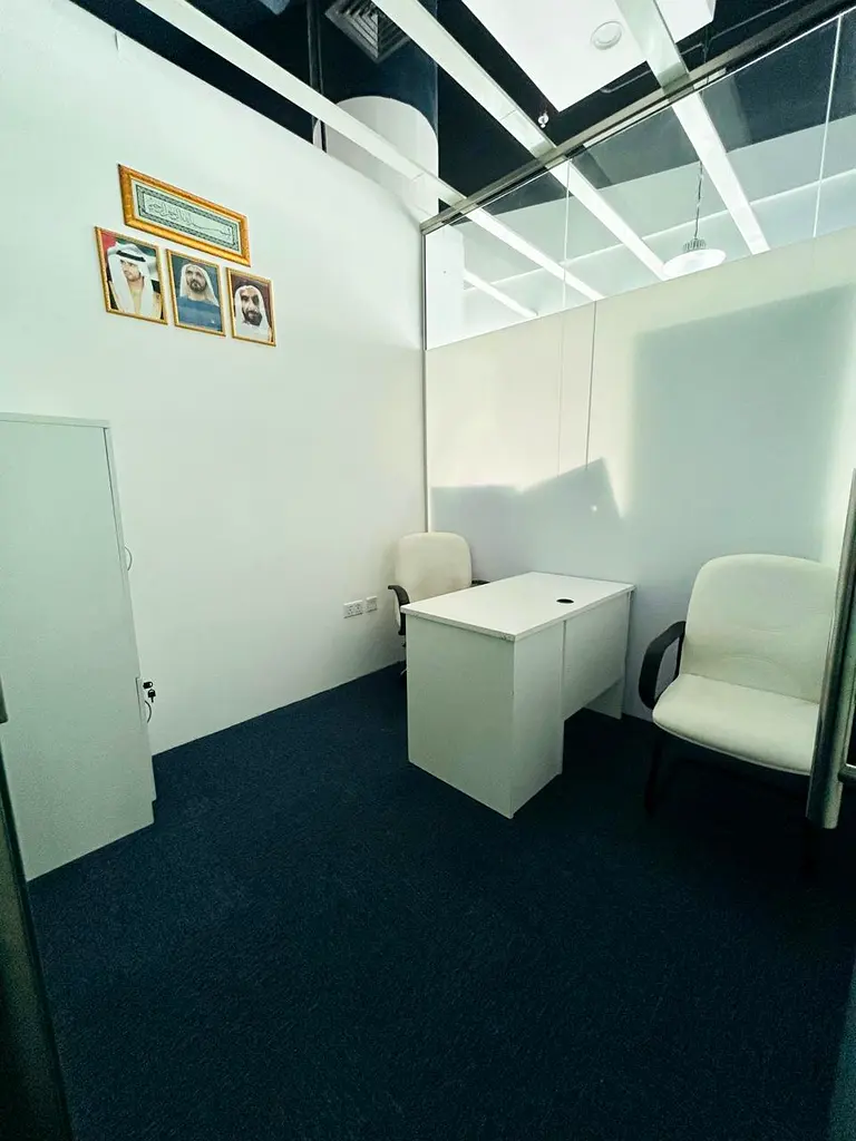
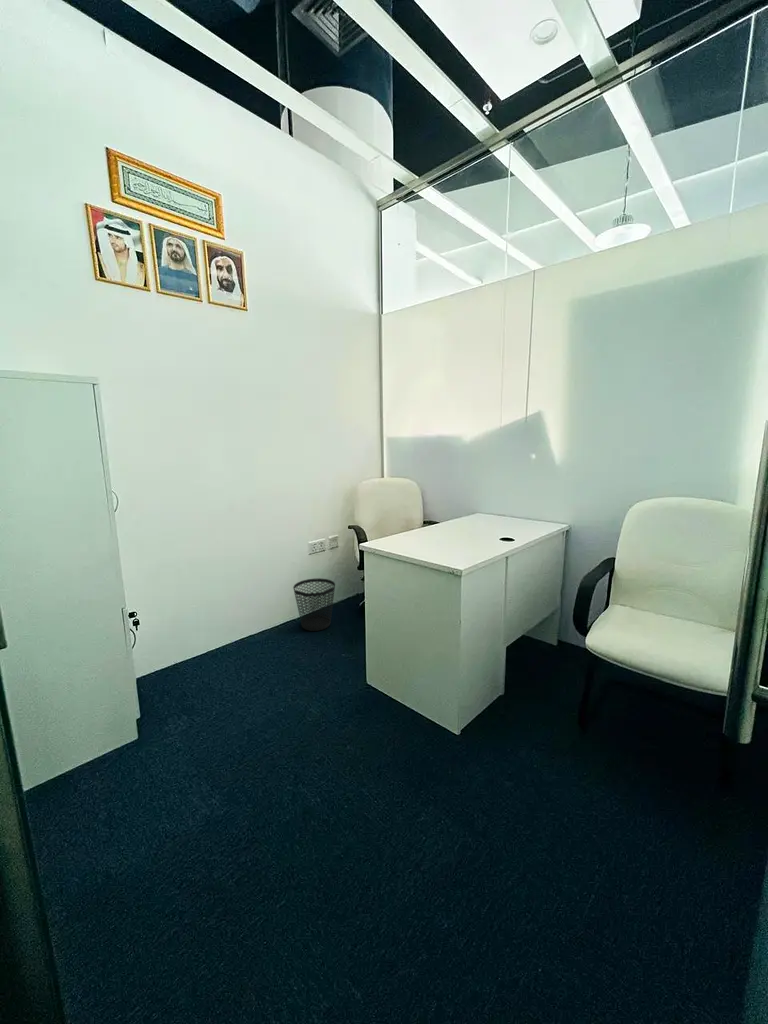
+ wastebasket (315, 605)
